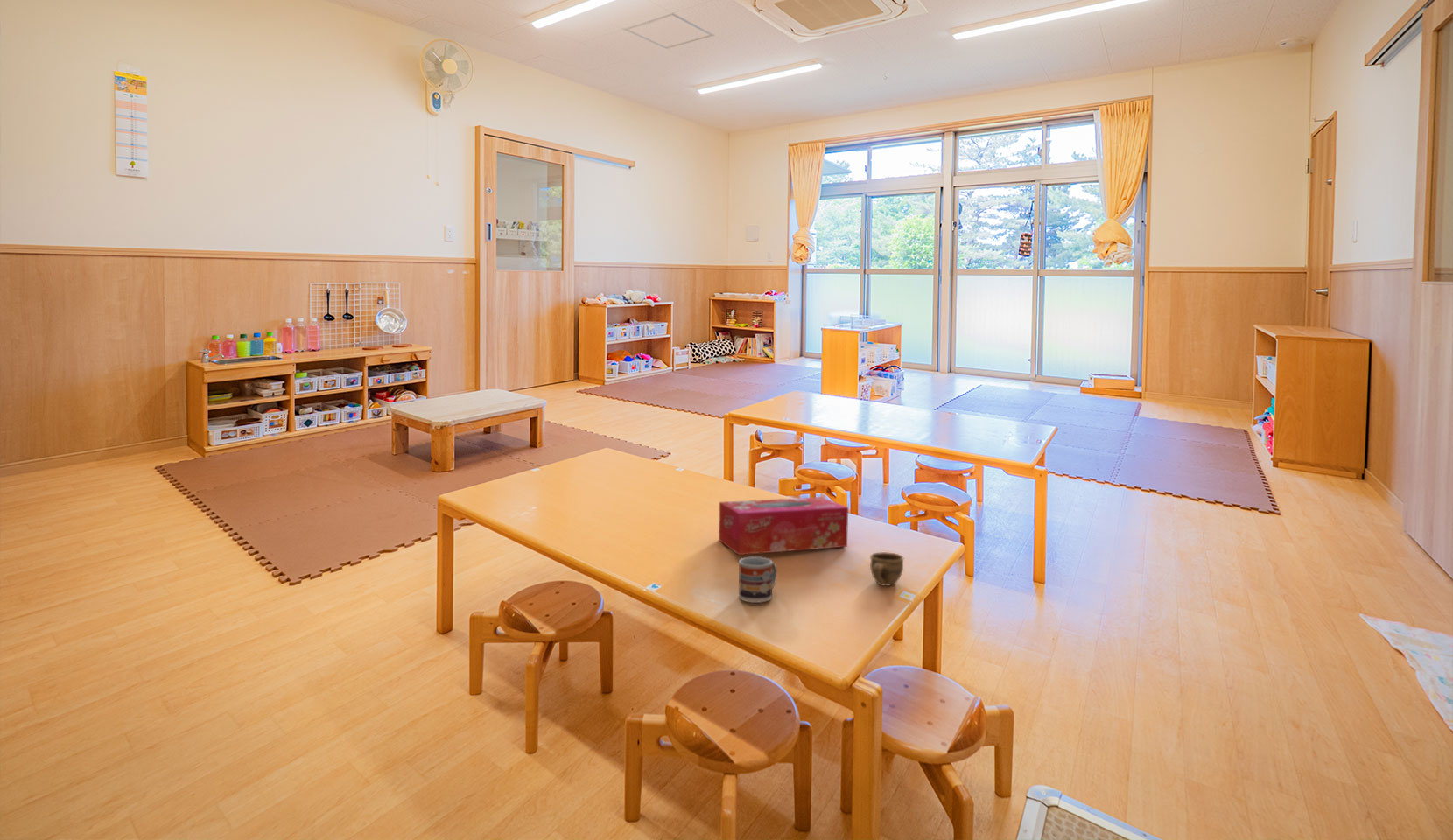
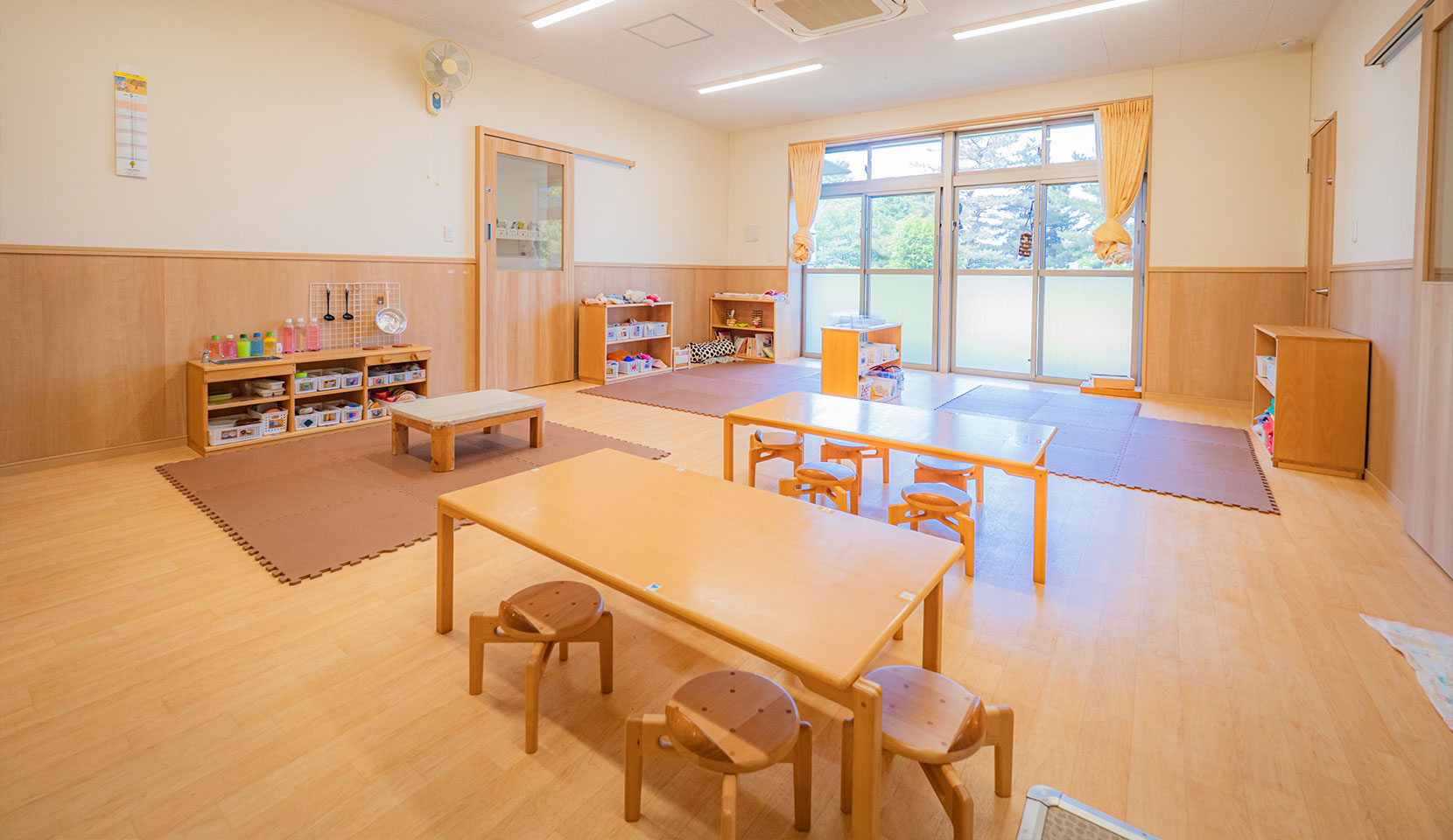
- cup (882, 570)
- tissue box (782, 524)
- cup (759, 578)
